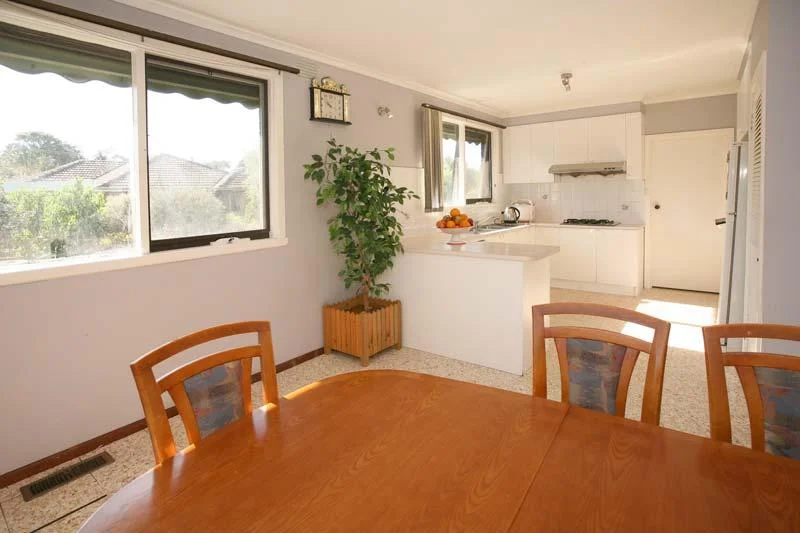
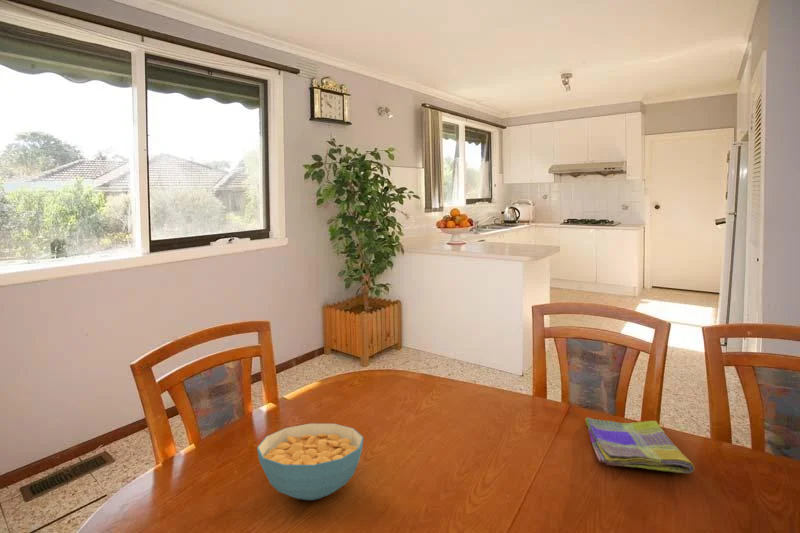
+ dish towel (633, 441)
+ cereal bowl (311, 467)
